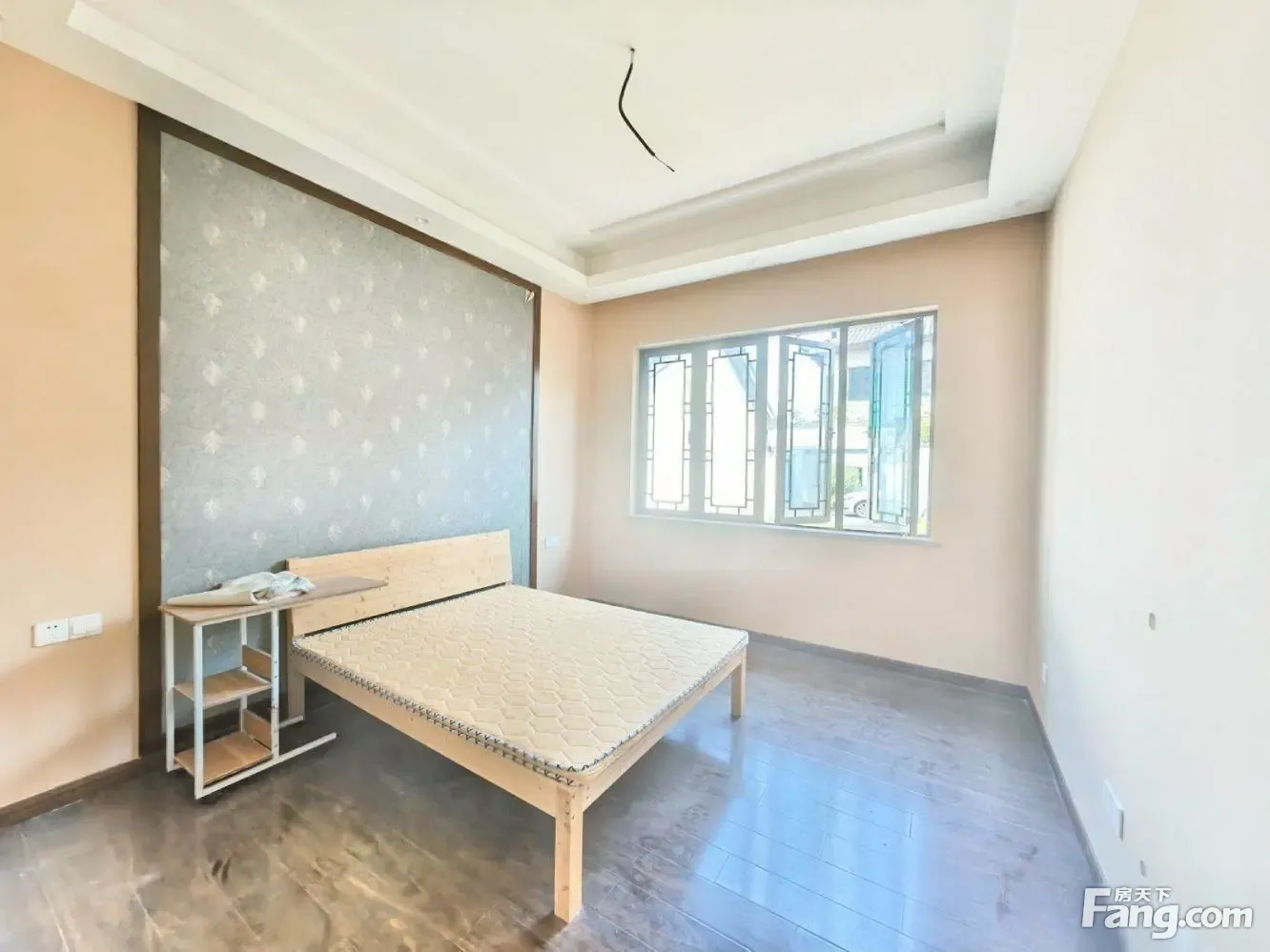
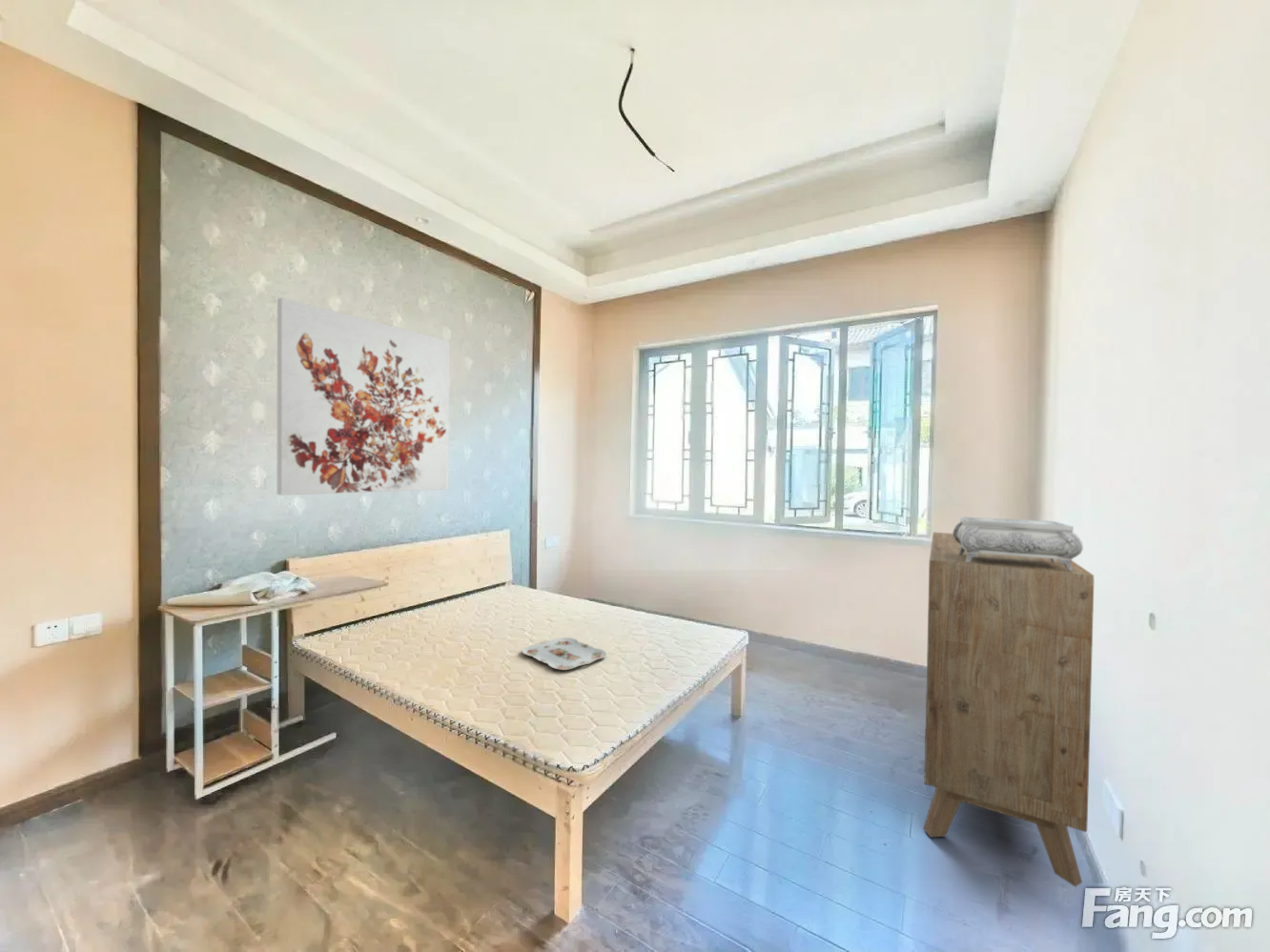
+ wall art (375, 407)
+ serving tray (563, 653)
+ jewelry box (1011, 540)
+ dresser (990, 667)
